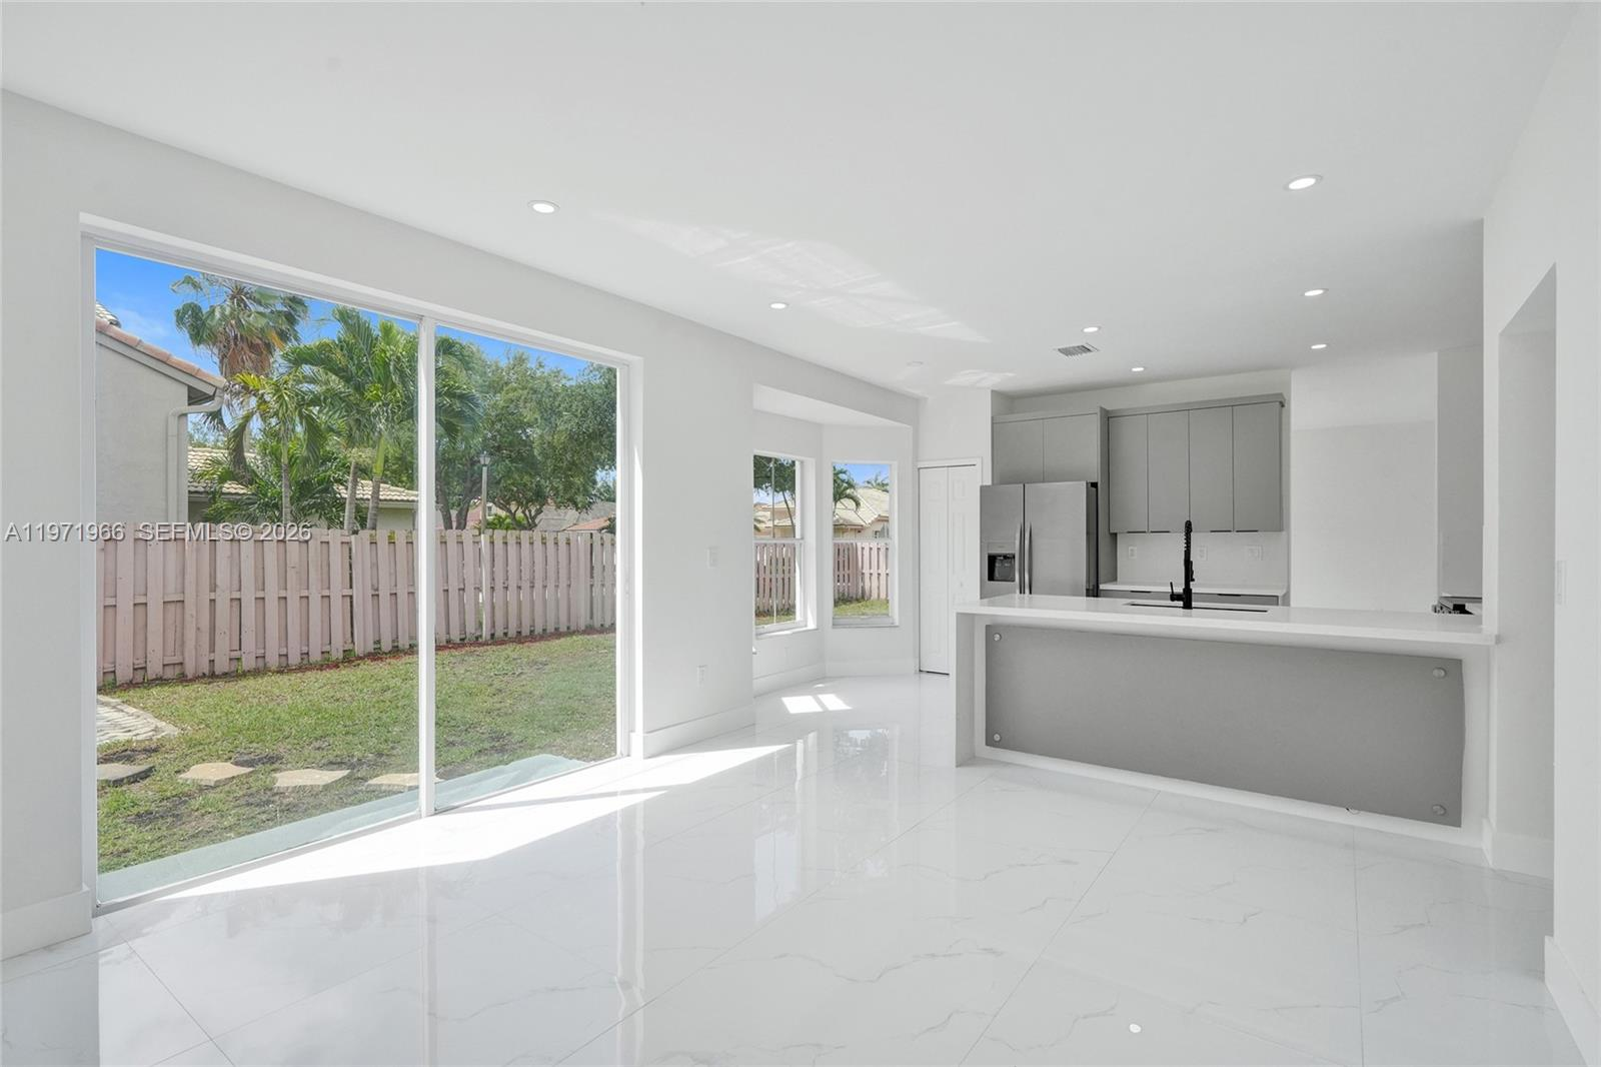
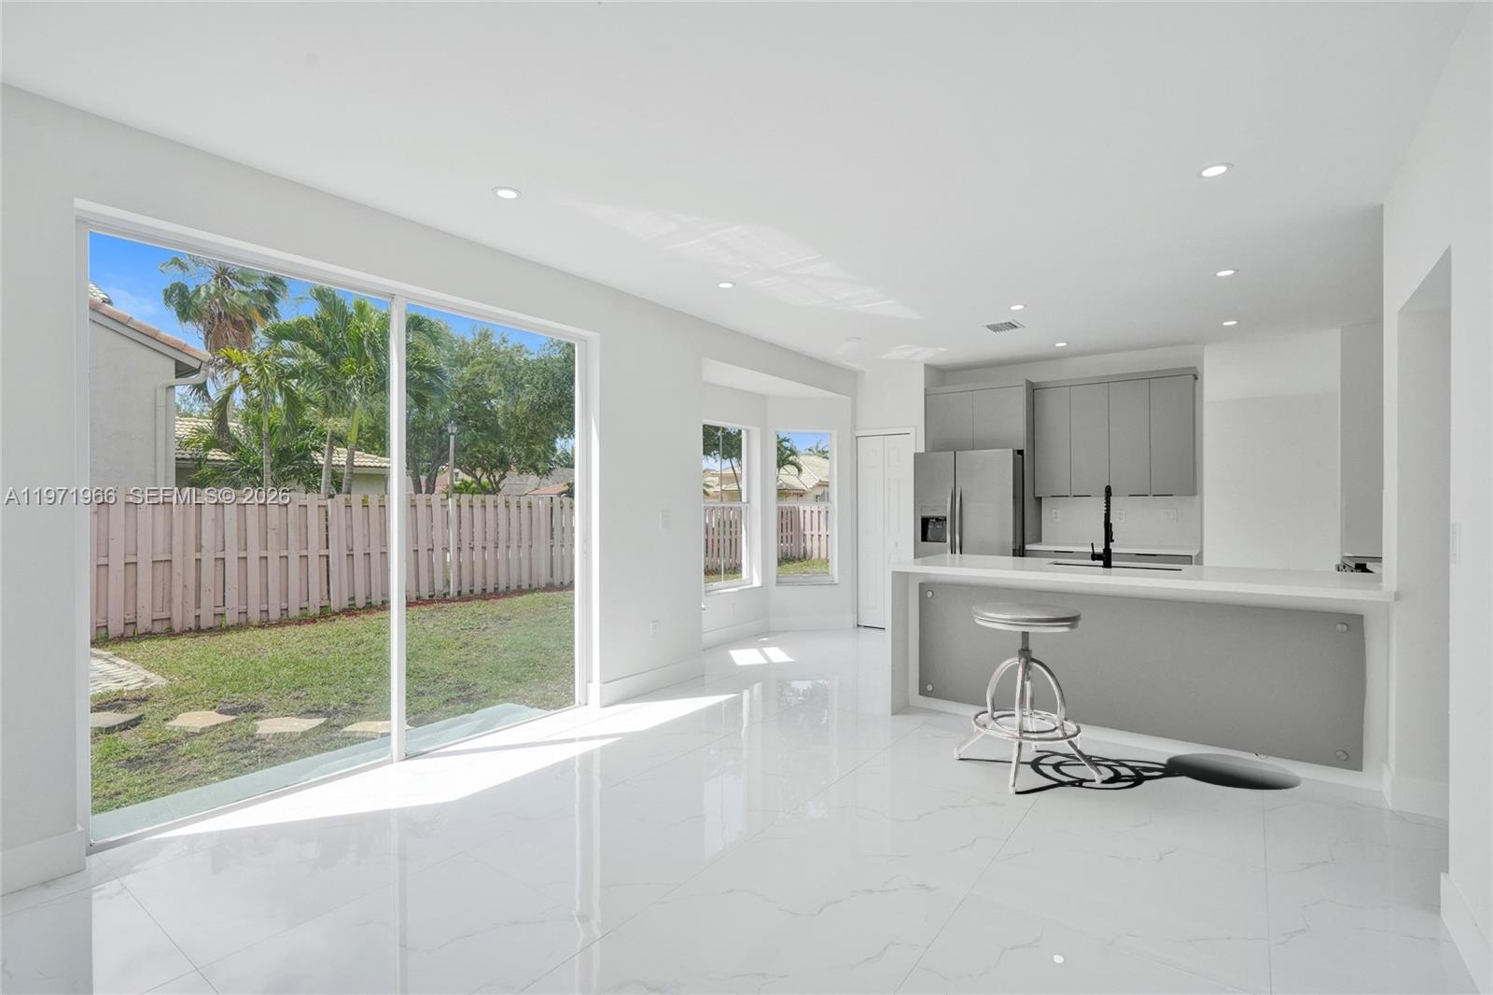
+ stool (1022, 689)
